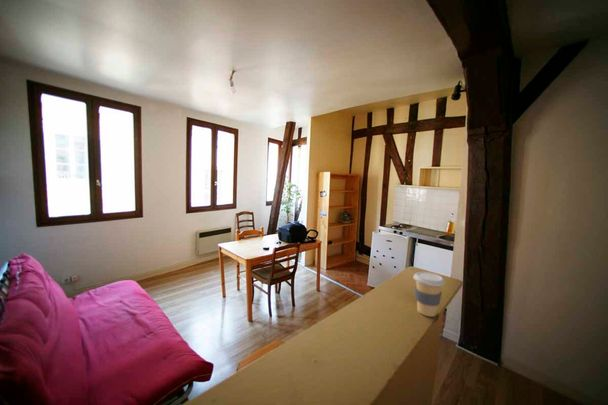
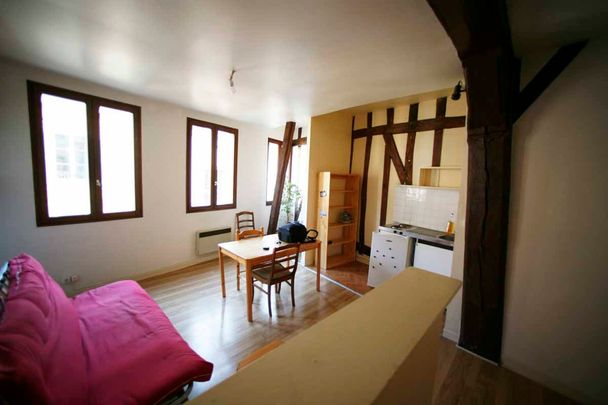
- coffee cup (427, 294)
